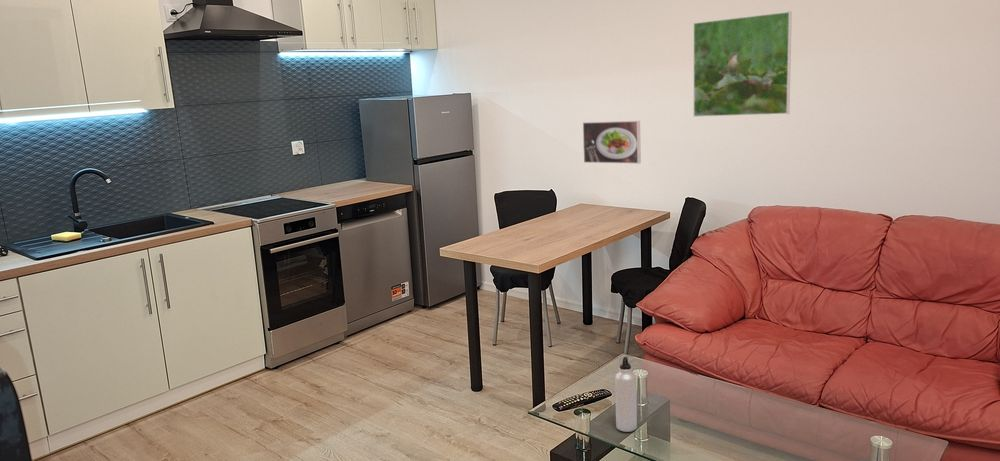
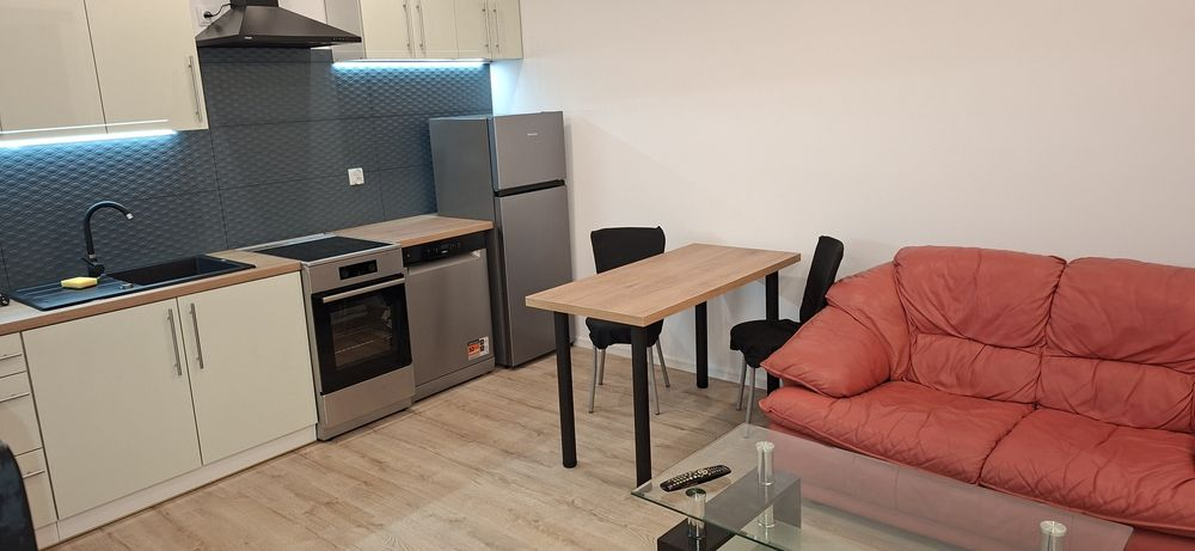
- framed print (739, 67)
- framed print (611, 142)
- water bottle (625, 392)
